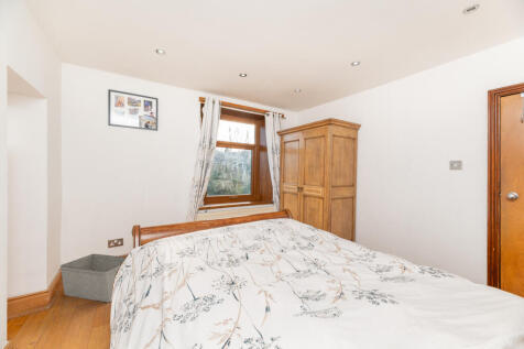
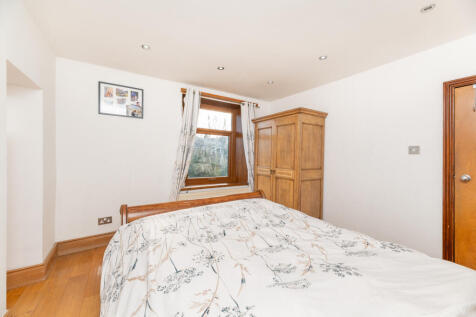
- storage bin (98, 276)
